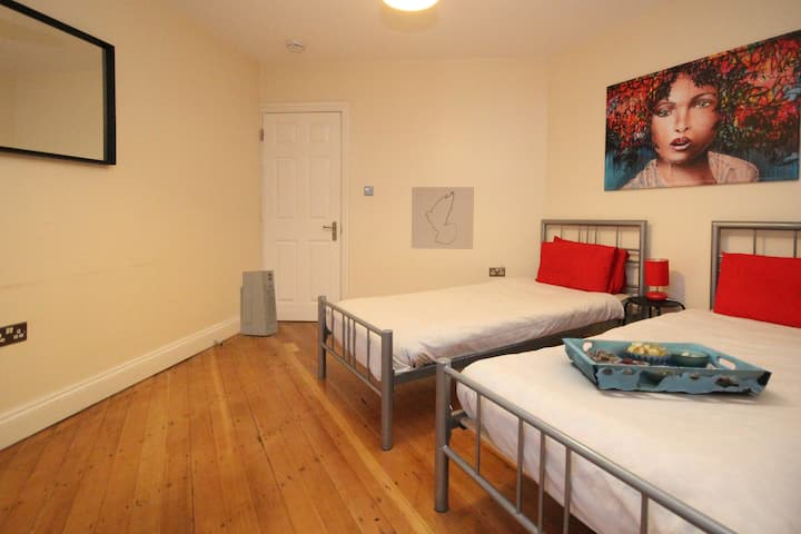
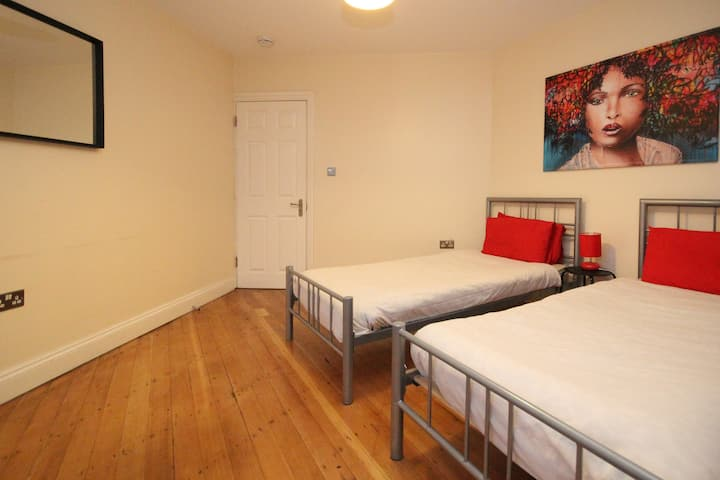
- wall art (442, 218)
- serving tray (650, 362)
- air purifier (258, 301)
